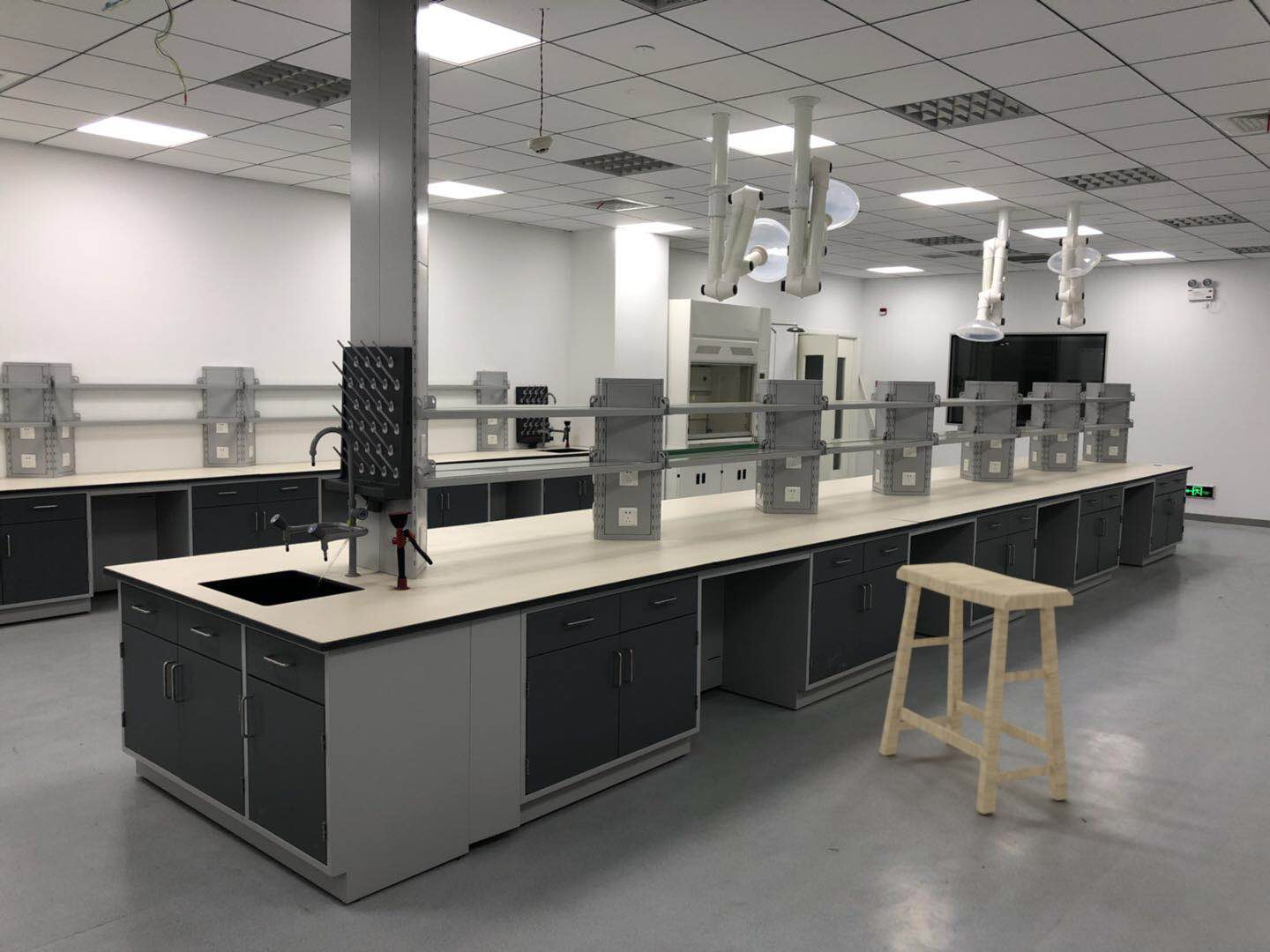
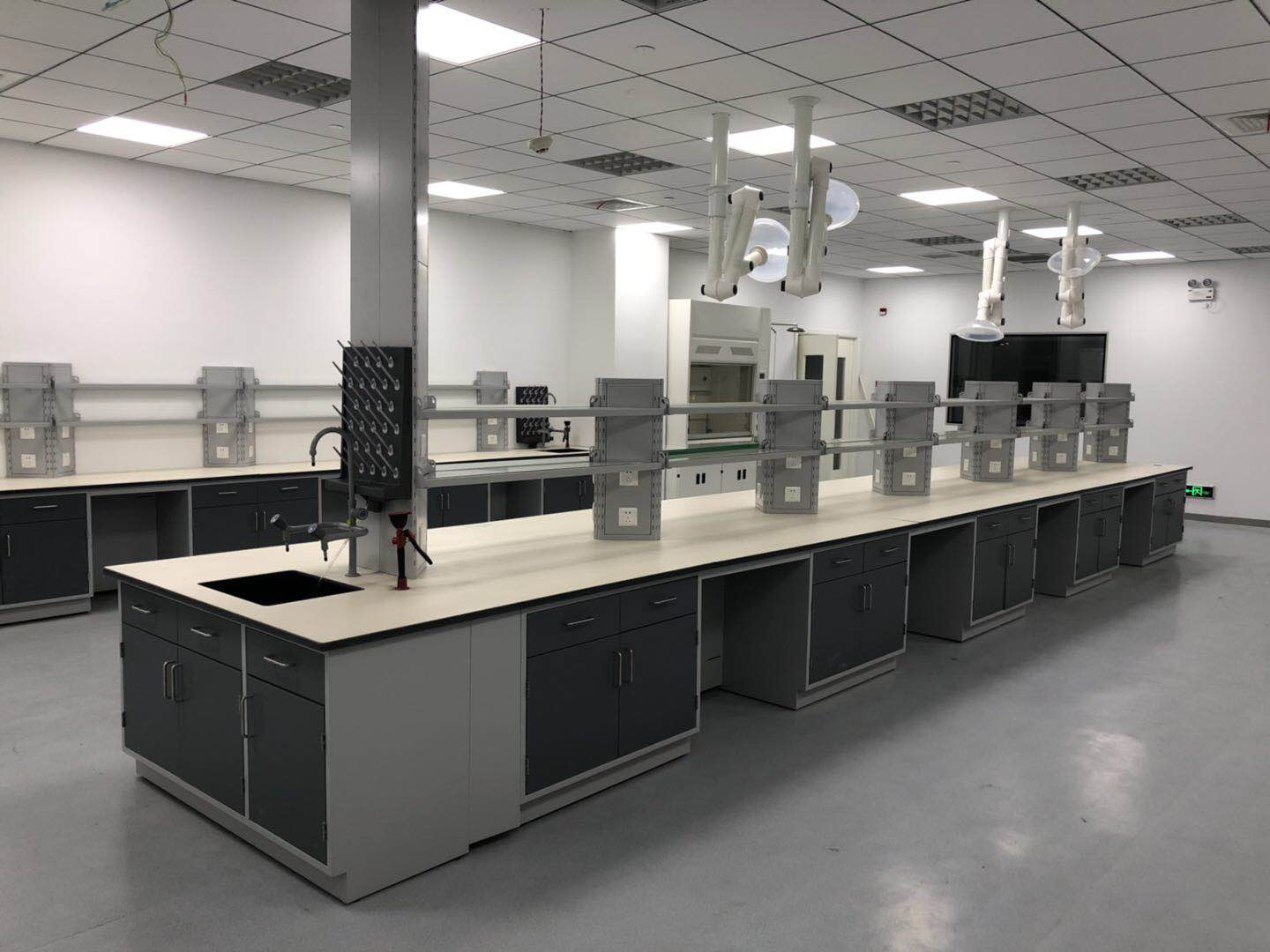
- stool (962, 676)
